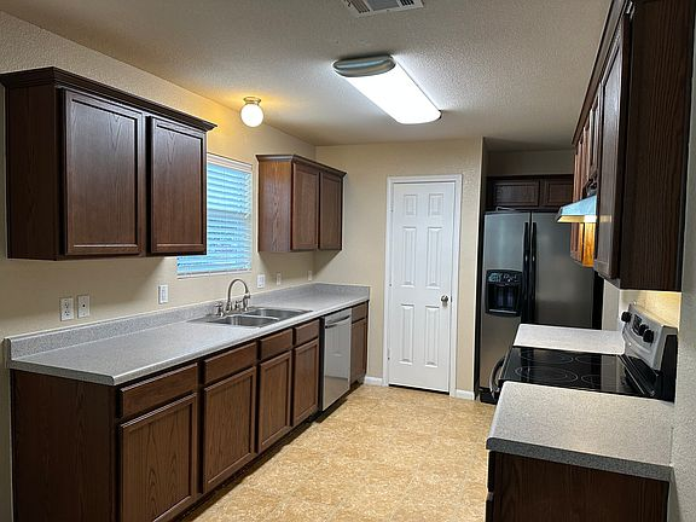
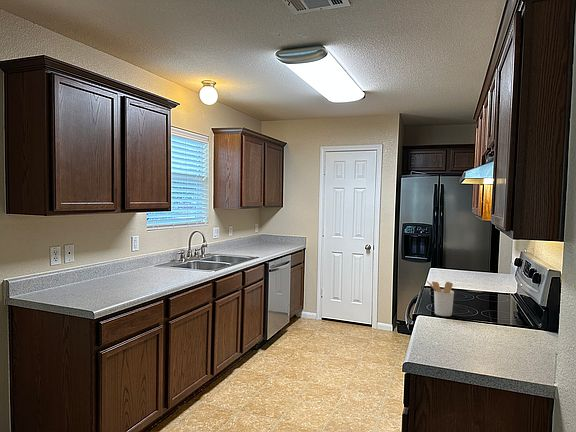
+ utensil holder (439, 297)
